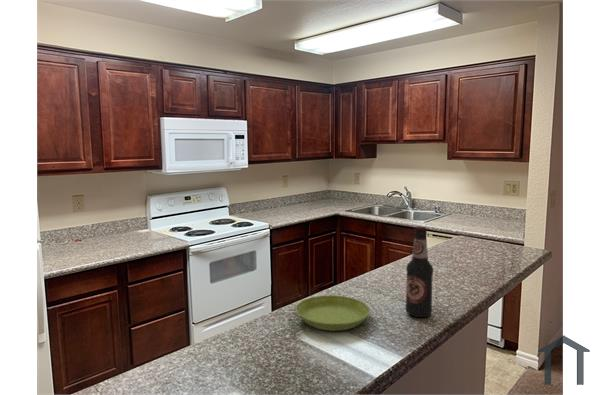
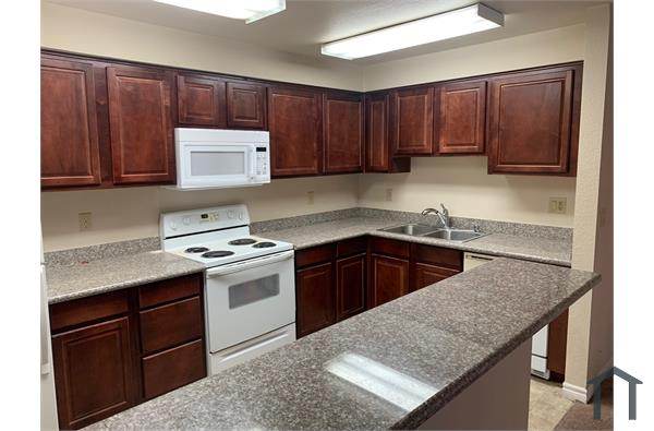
- saucer (332, 313)
- bottle (419, 271)
